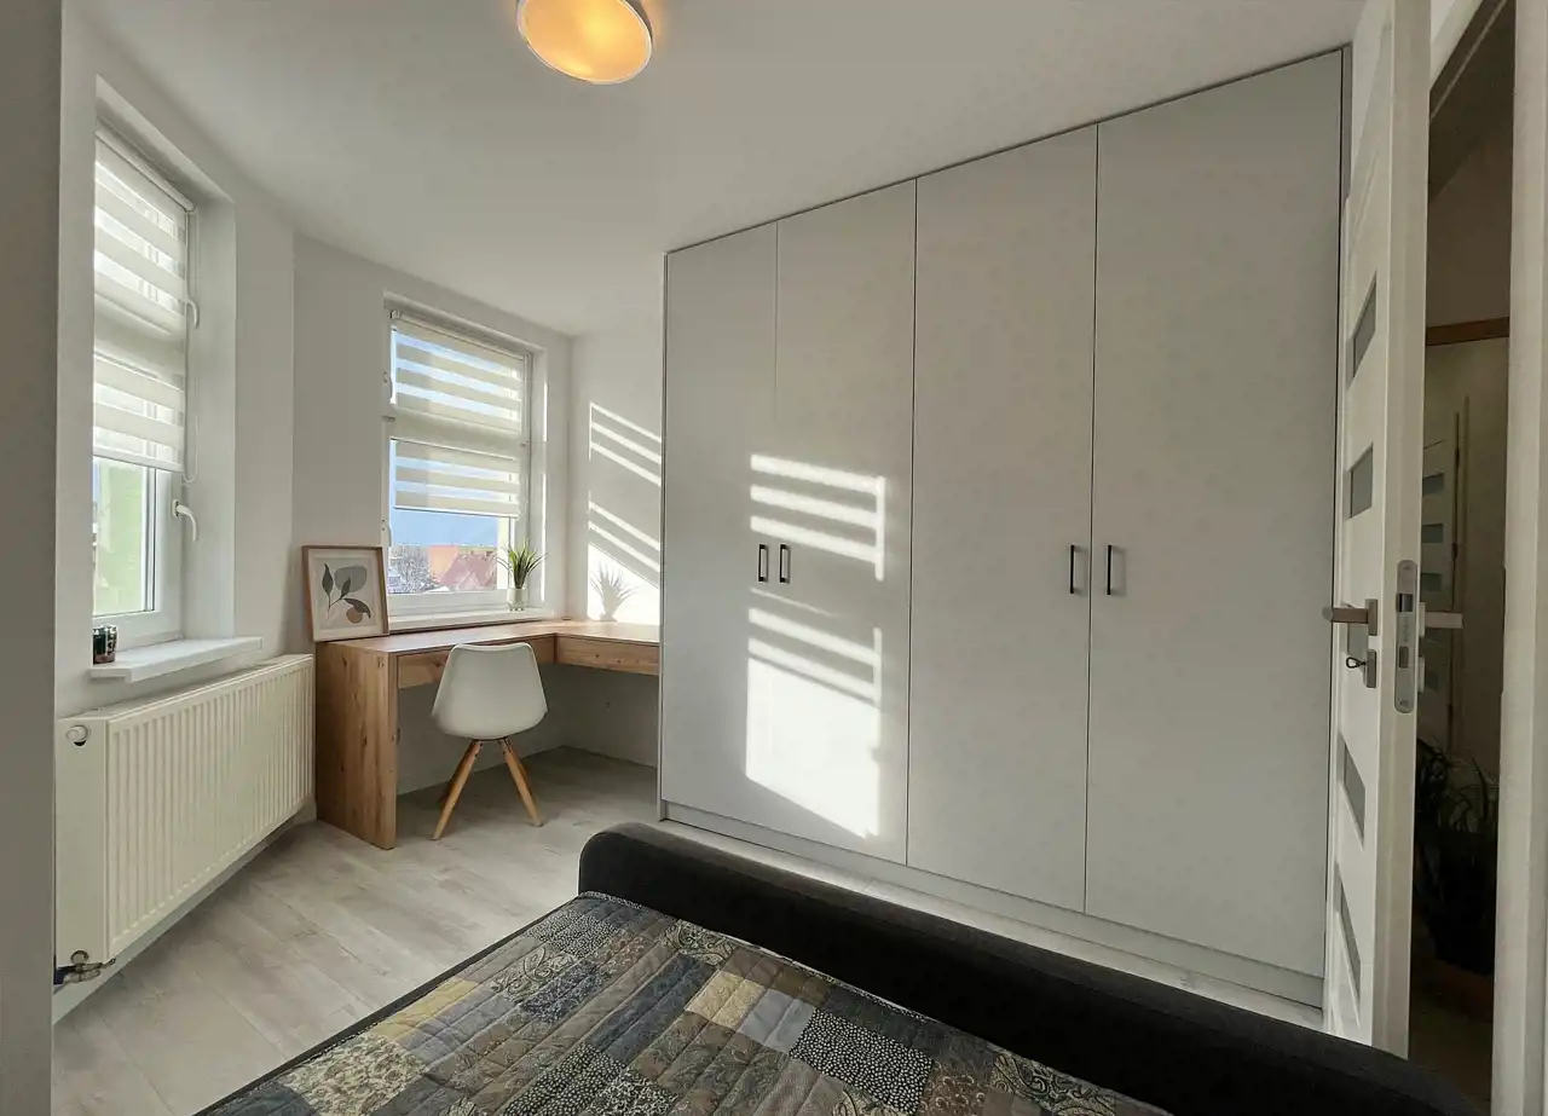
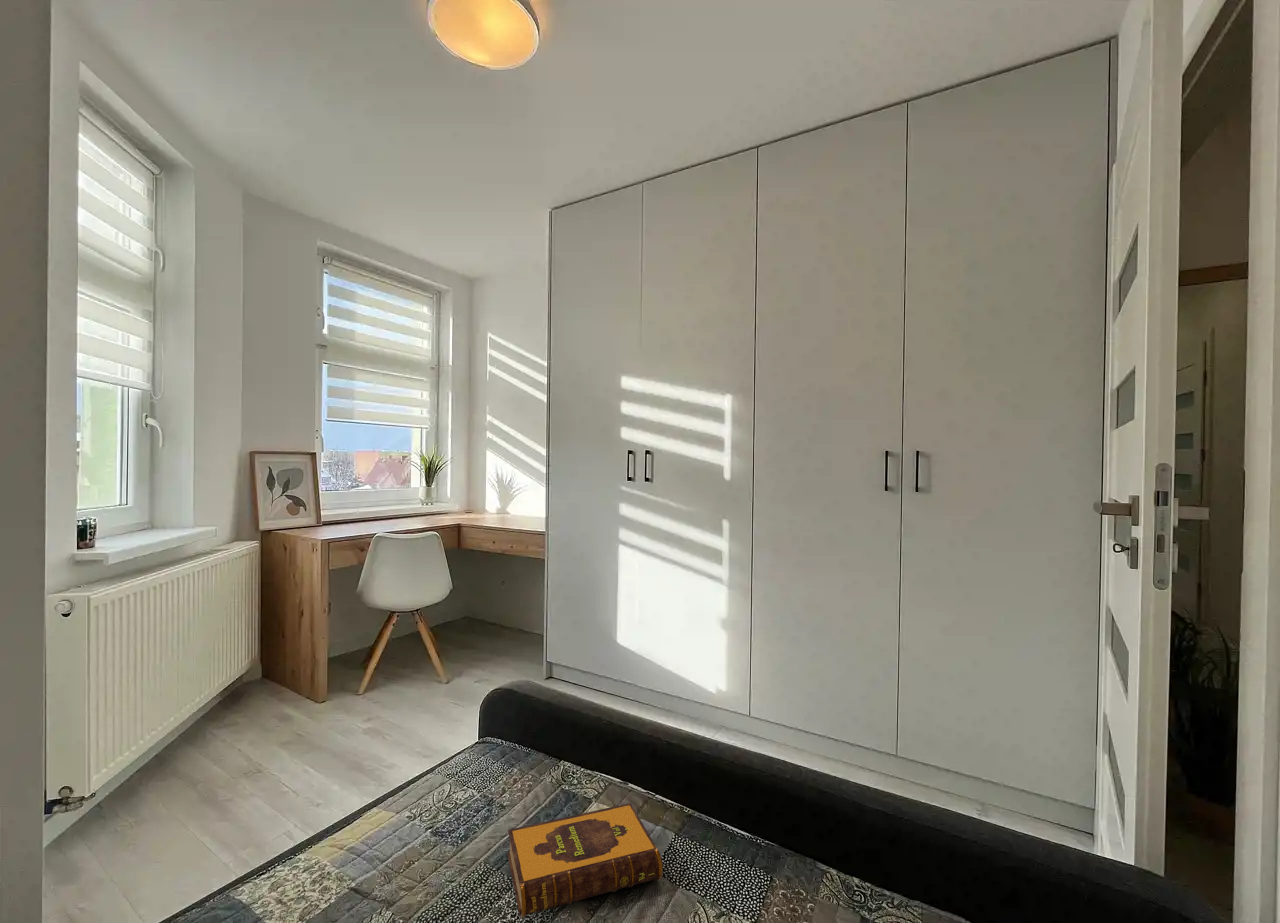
+ hardback book (582, 856)
